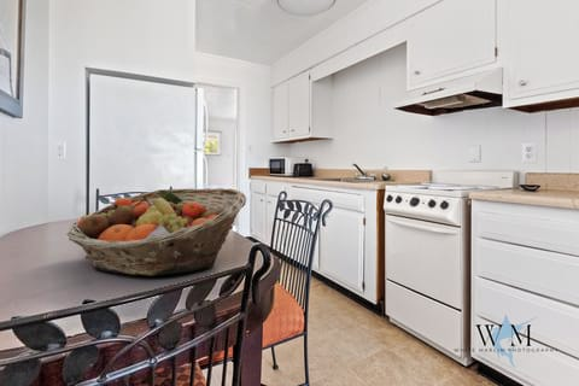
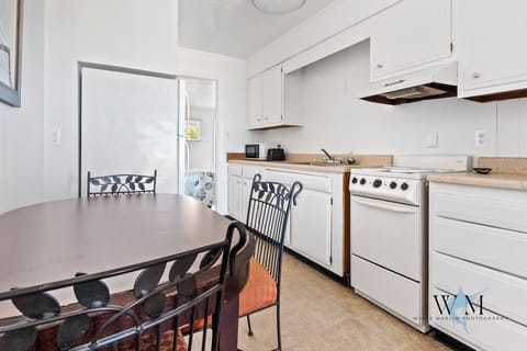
- fruit basket (162, 223)
